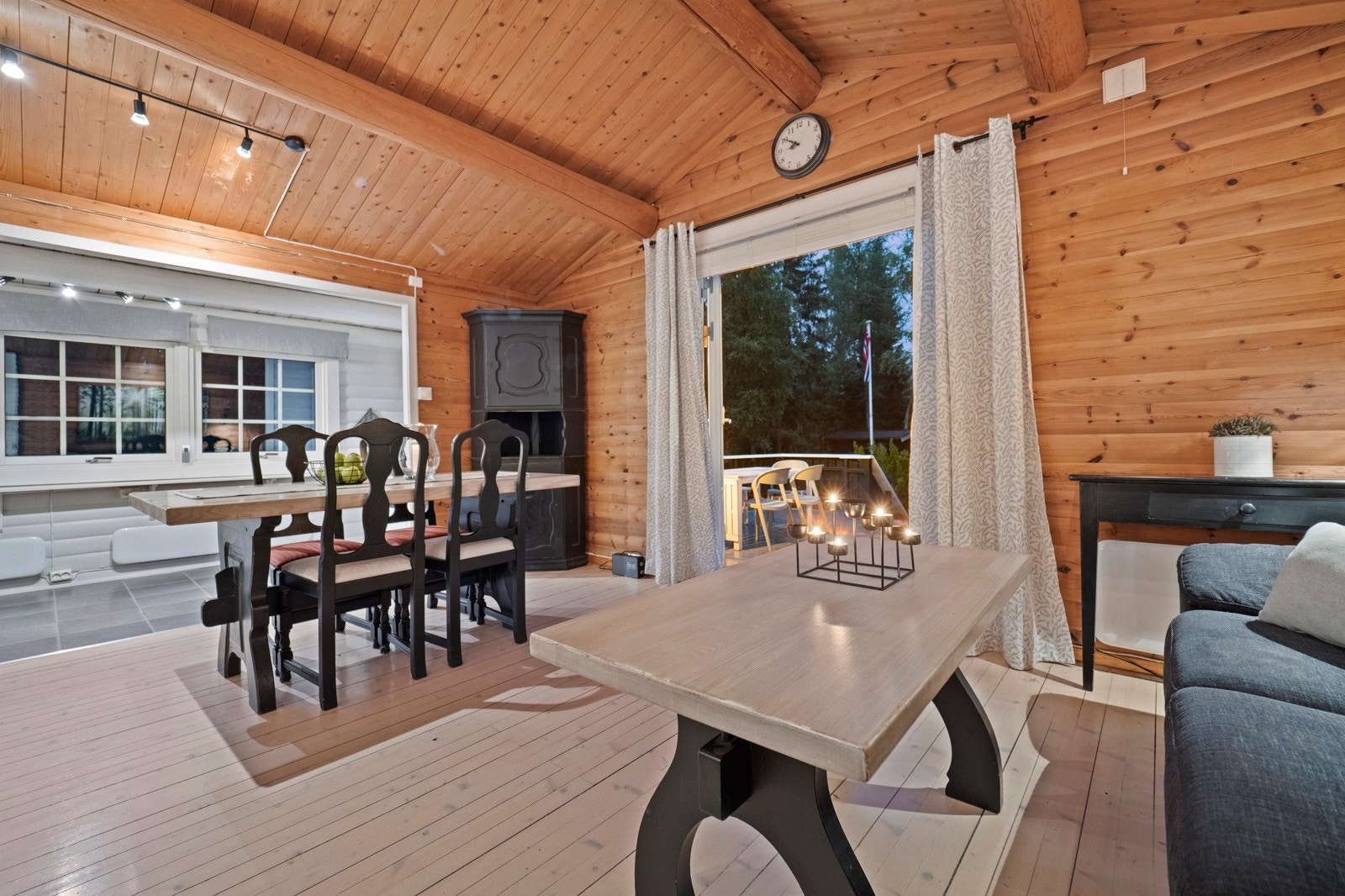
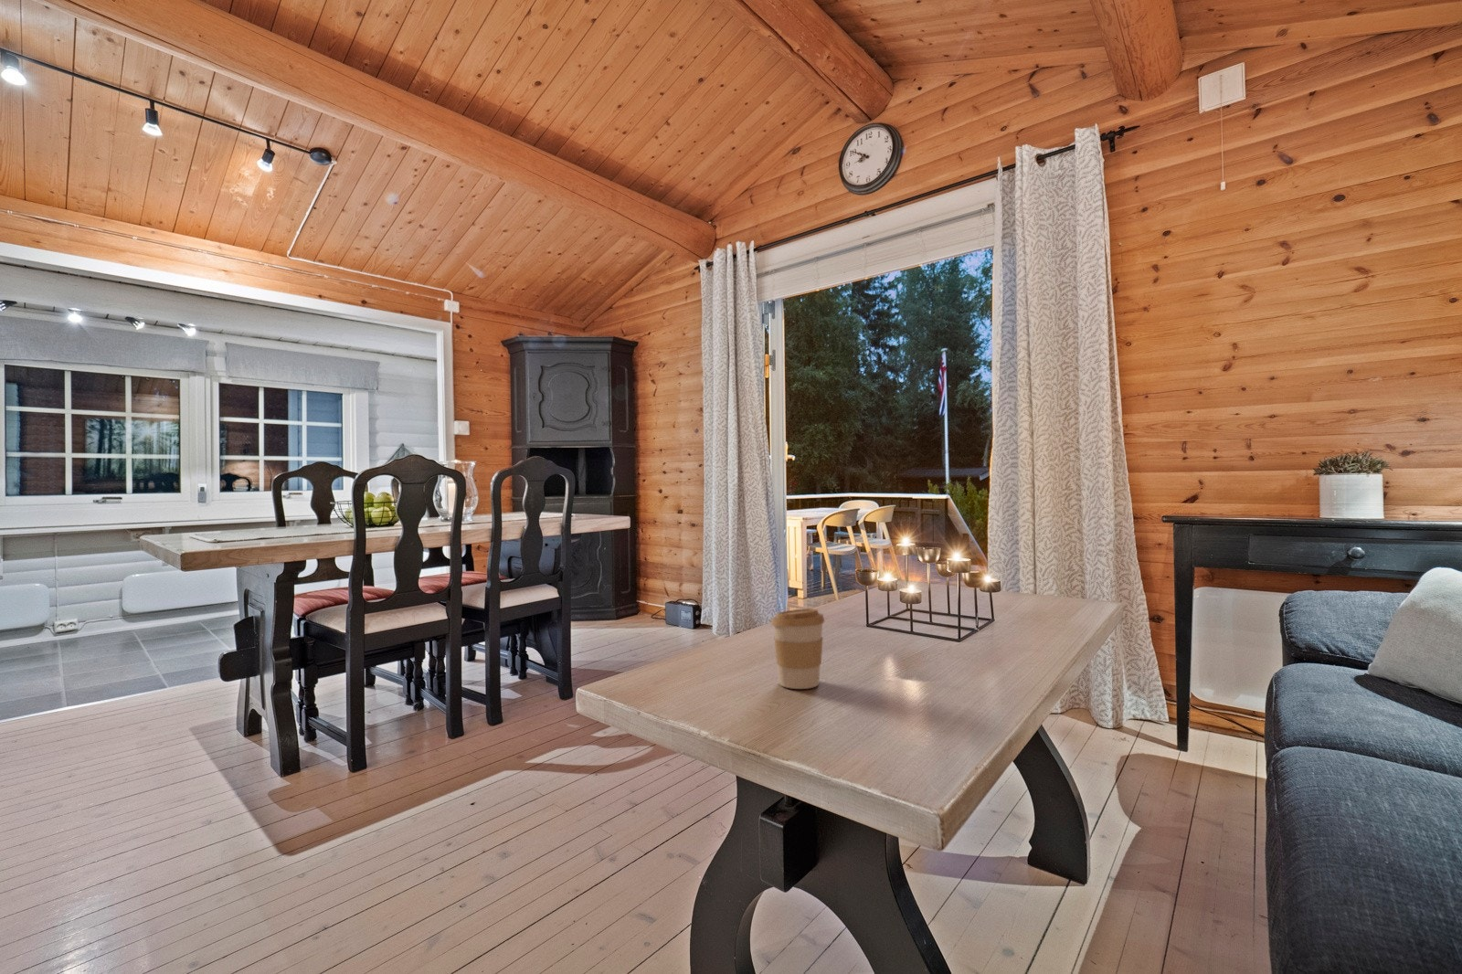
+ coffee cup (798, 645)
